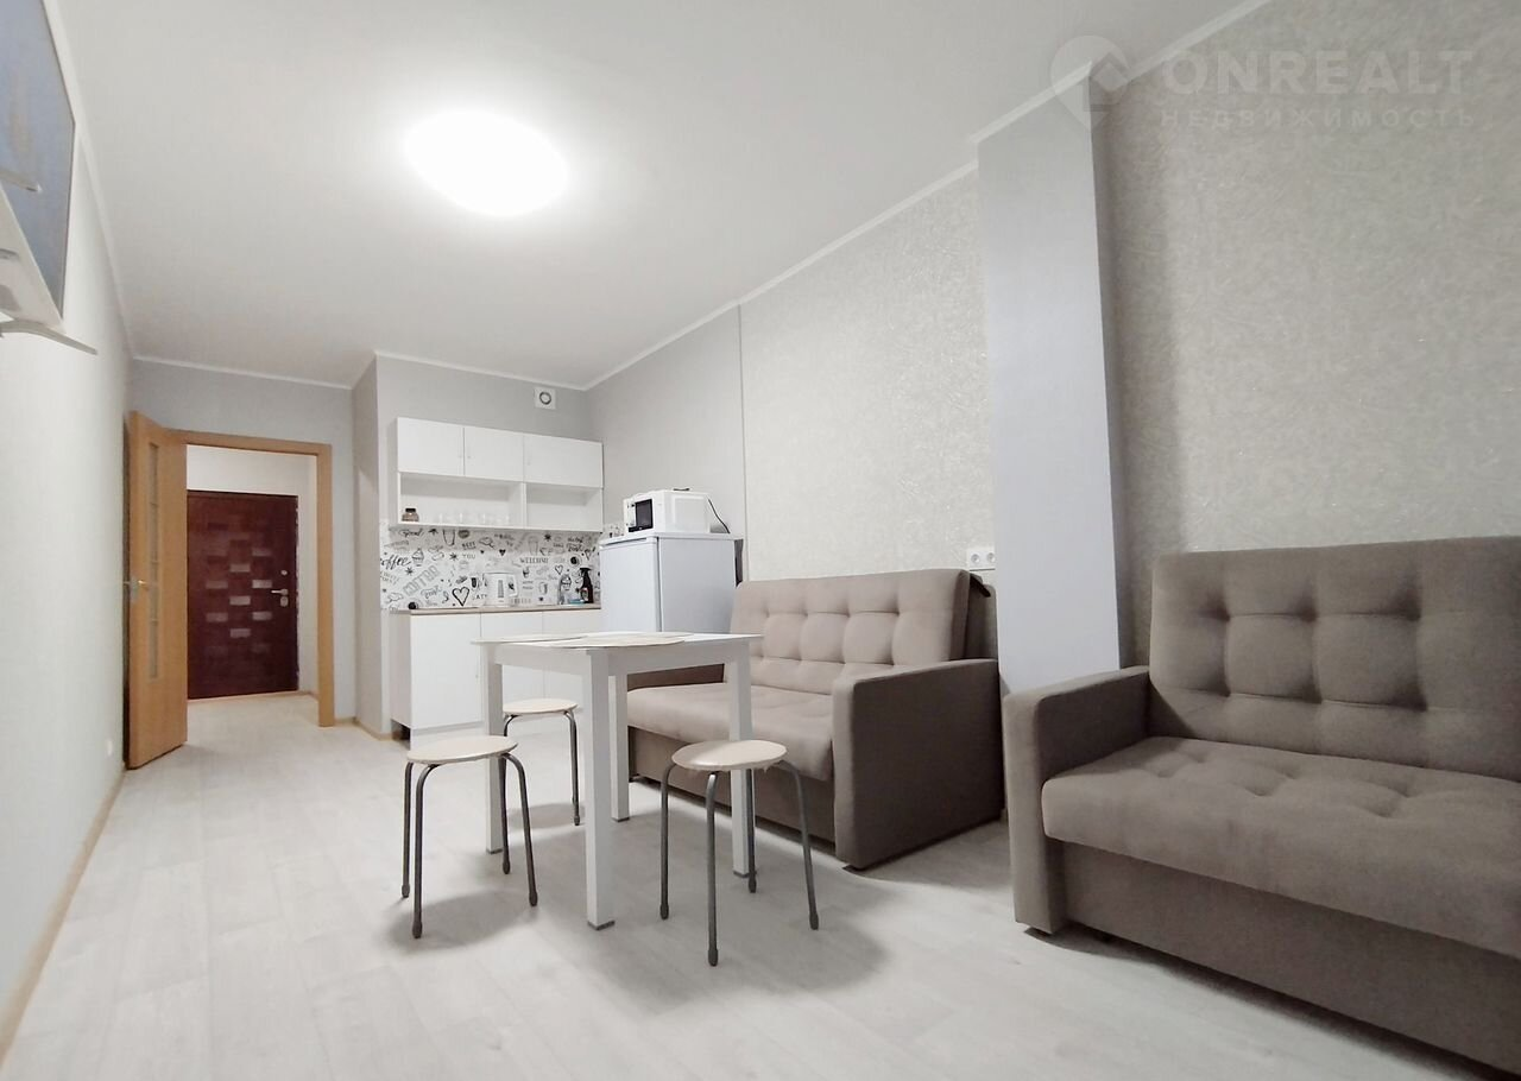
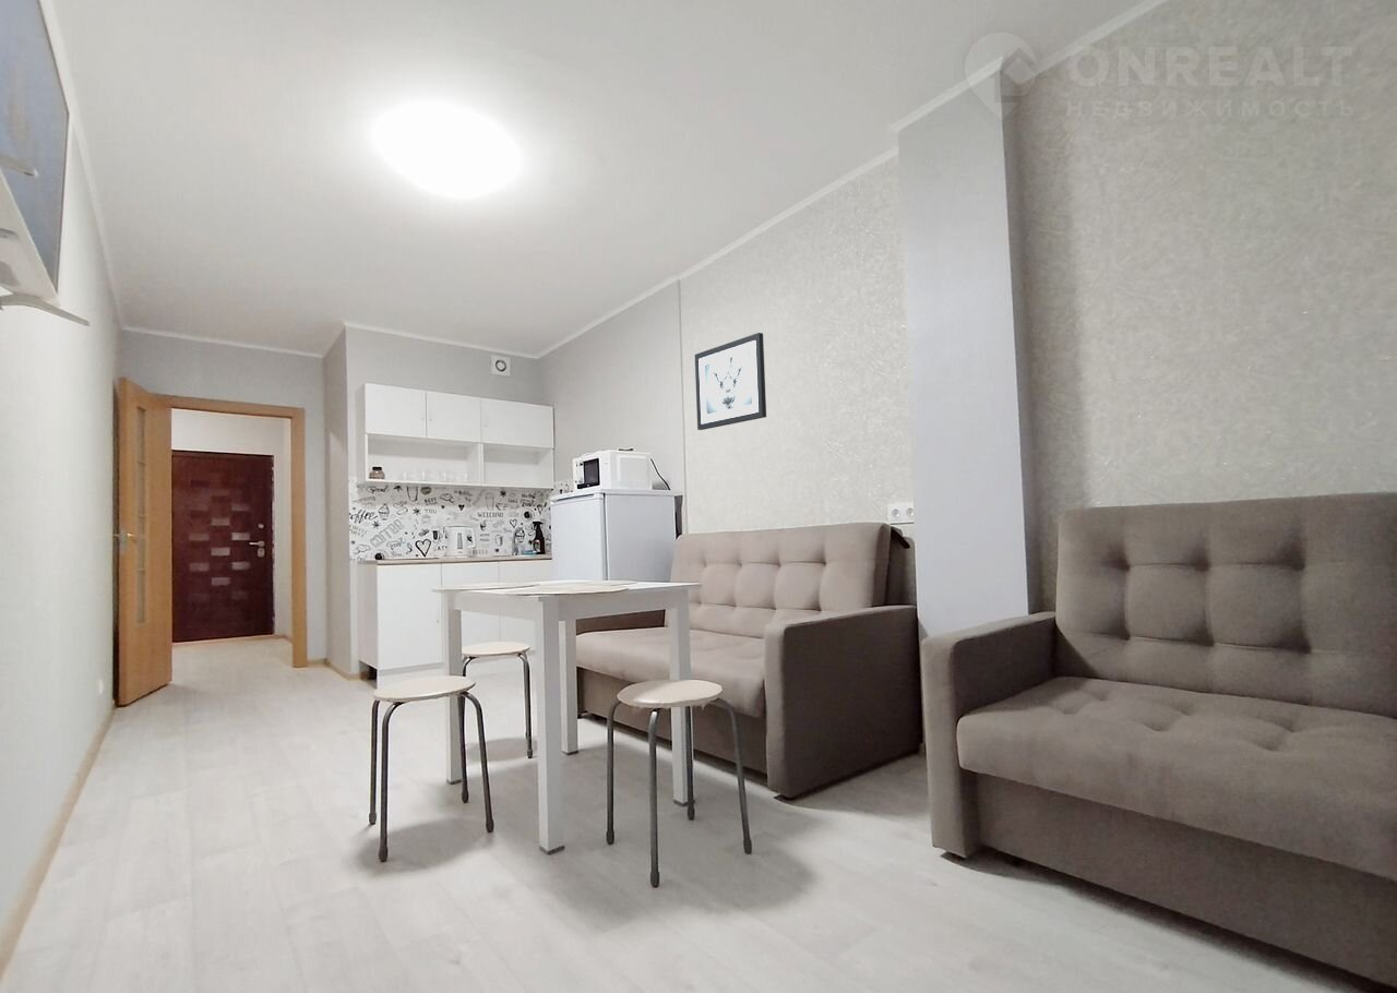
+ wall art (728, 383)
